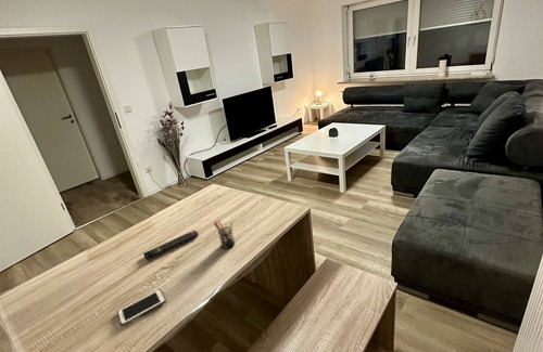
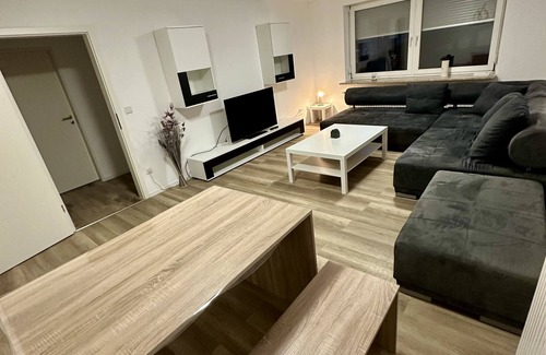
- remote control (172, 244)
- cell phone (141, 305)
- pen holder (224, 233)
